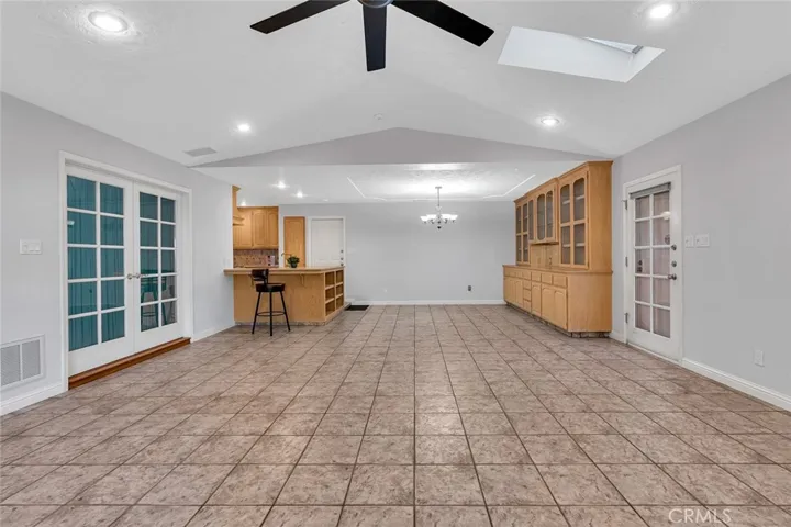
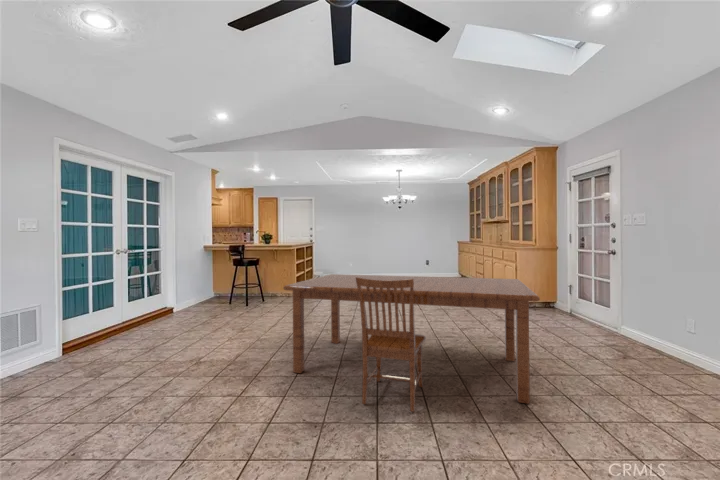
+ dining table (404, 321)
